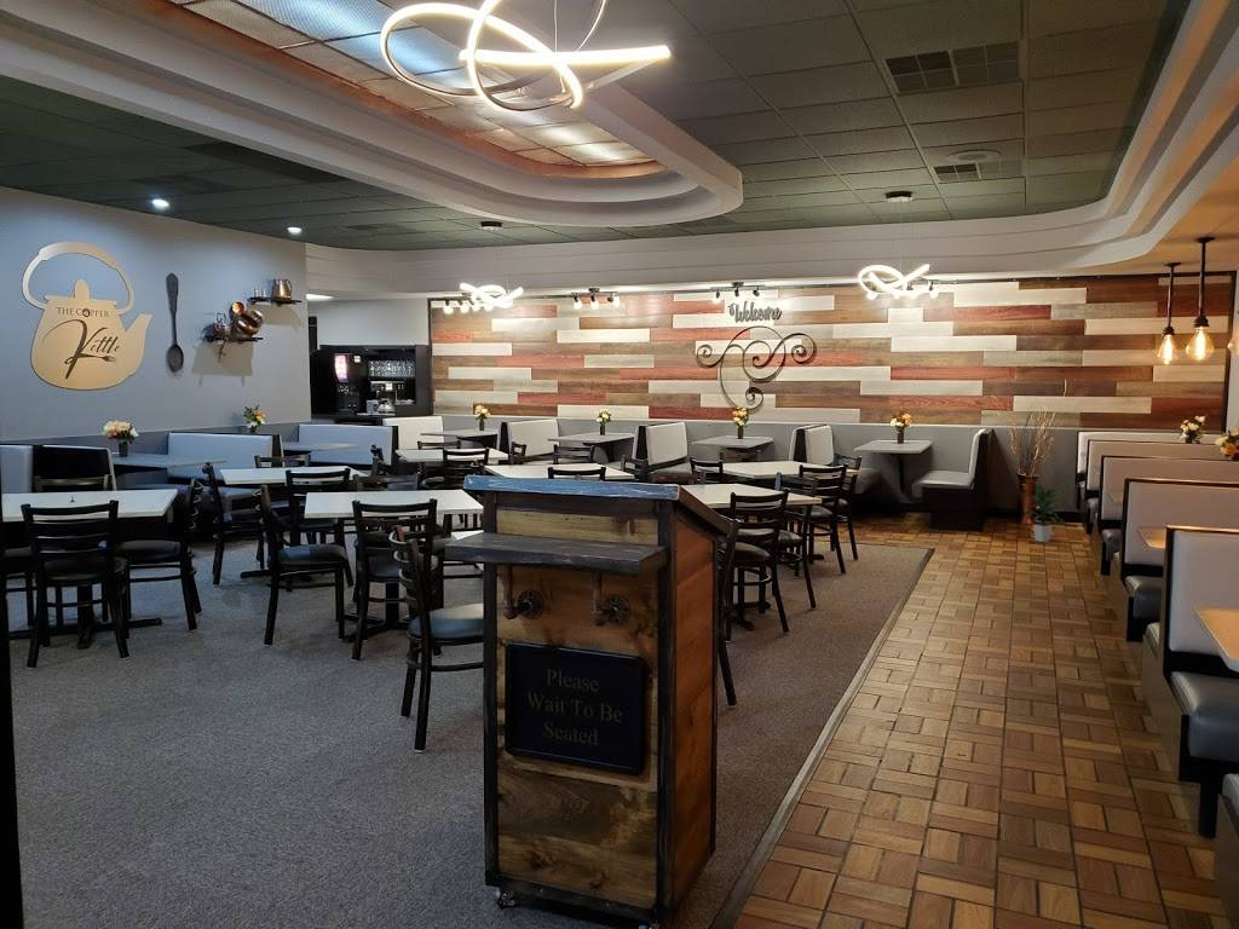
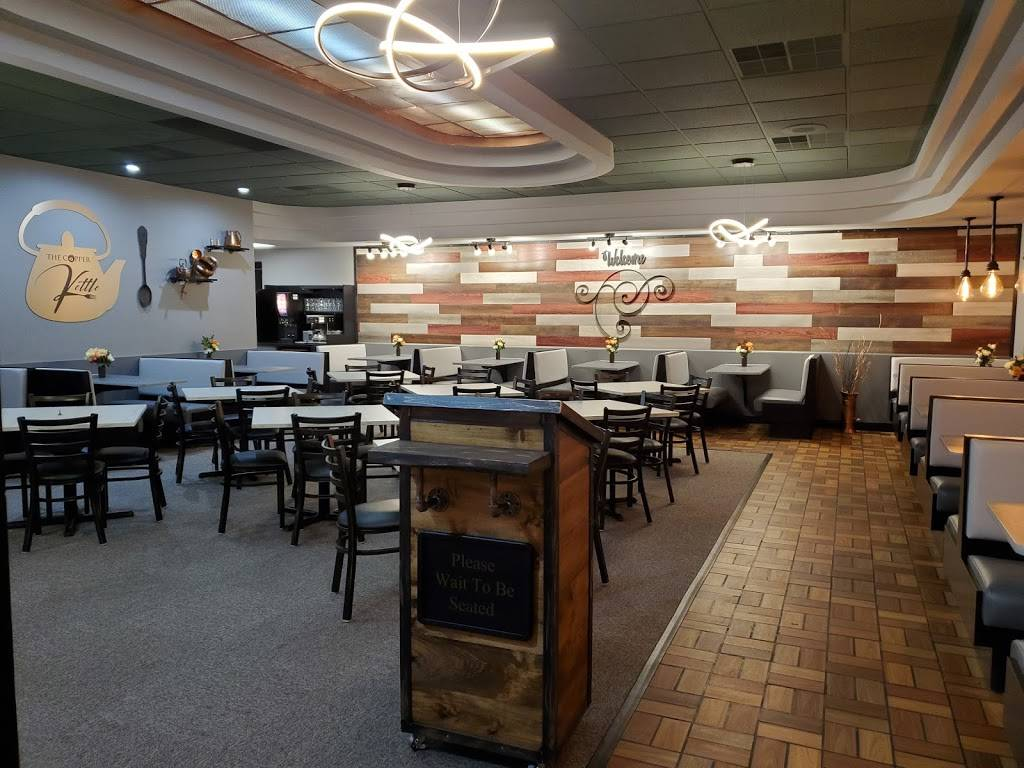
- indoor plant (1045, 510)
